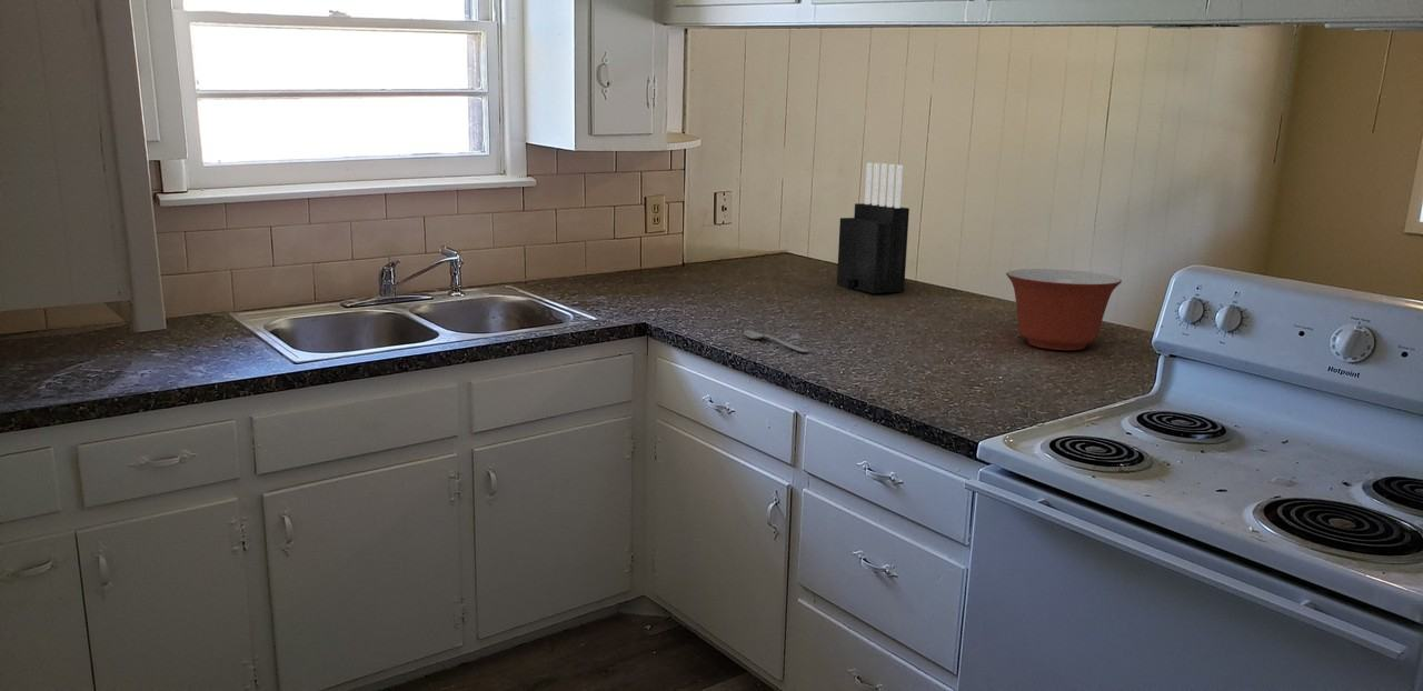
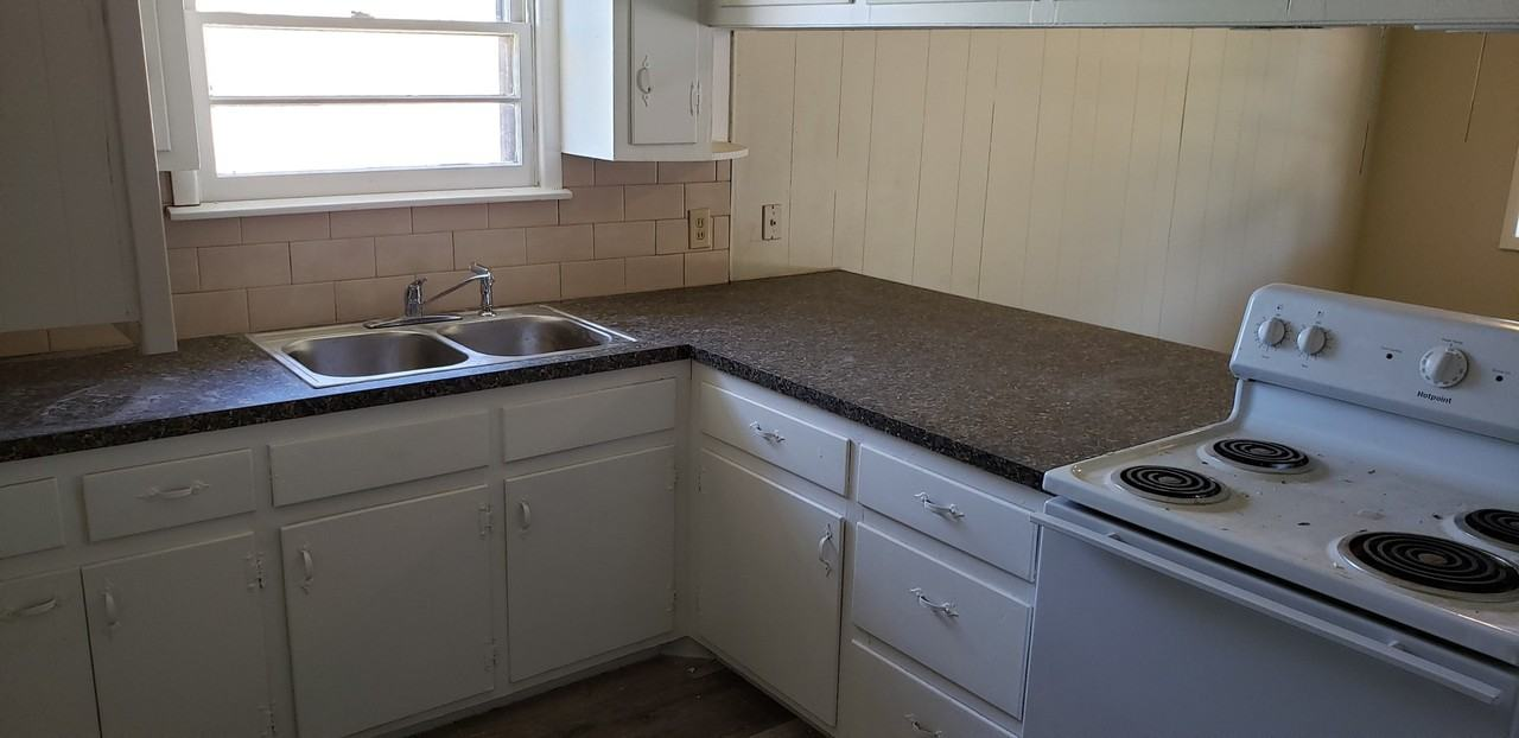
- spoon (776, 340)
- mixing bowl (1059, 310)
- knife block (869, 227)
